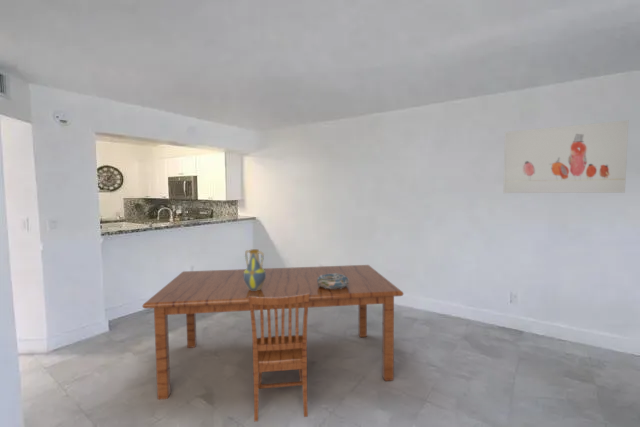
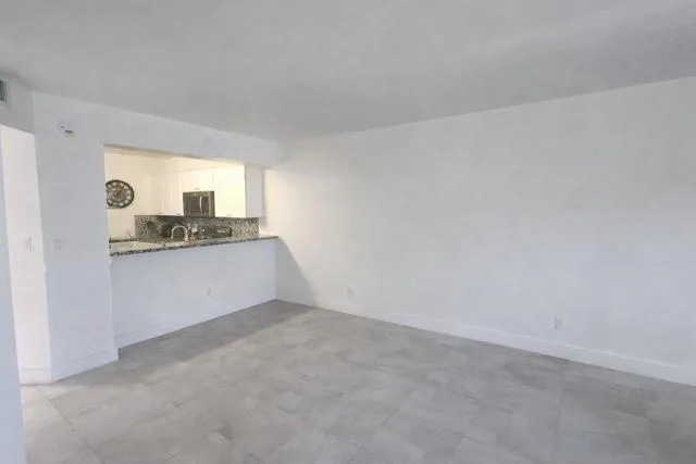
- decorative bowl (332, 280)
- wall art (560, 160)
- dining table (281, 321)
- vase (254, 269)
